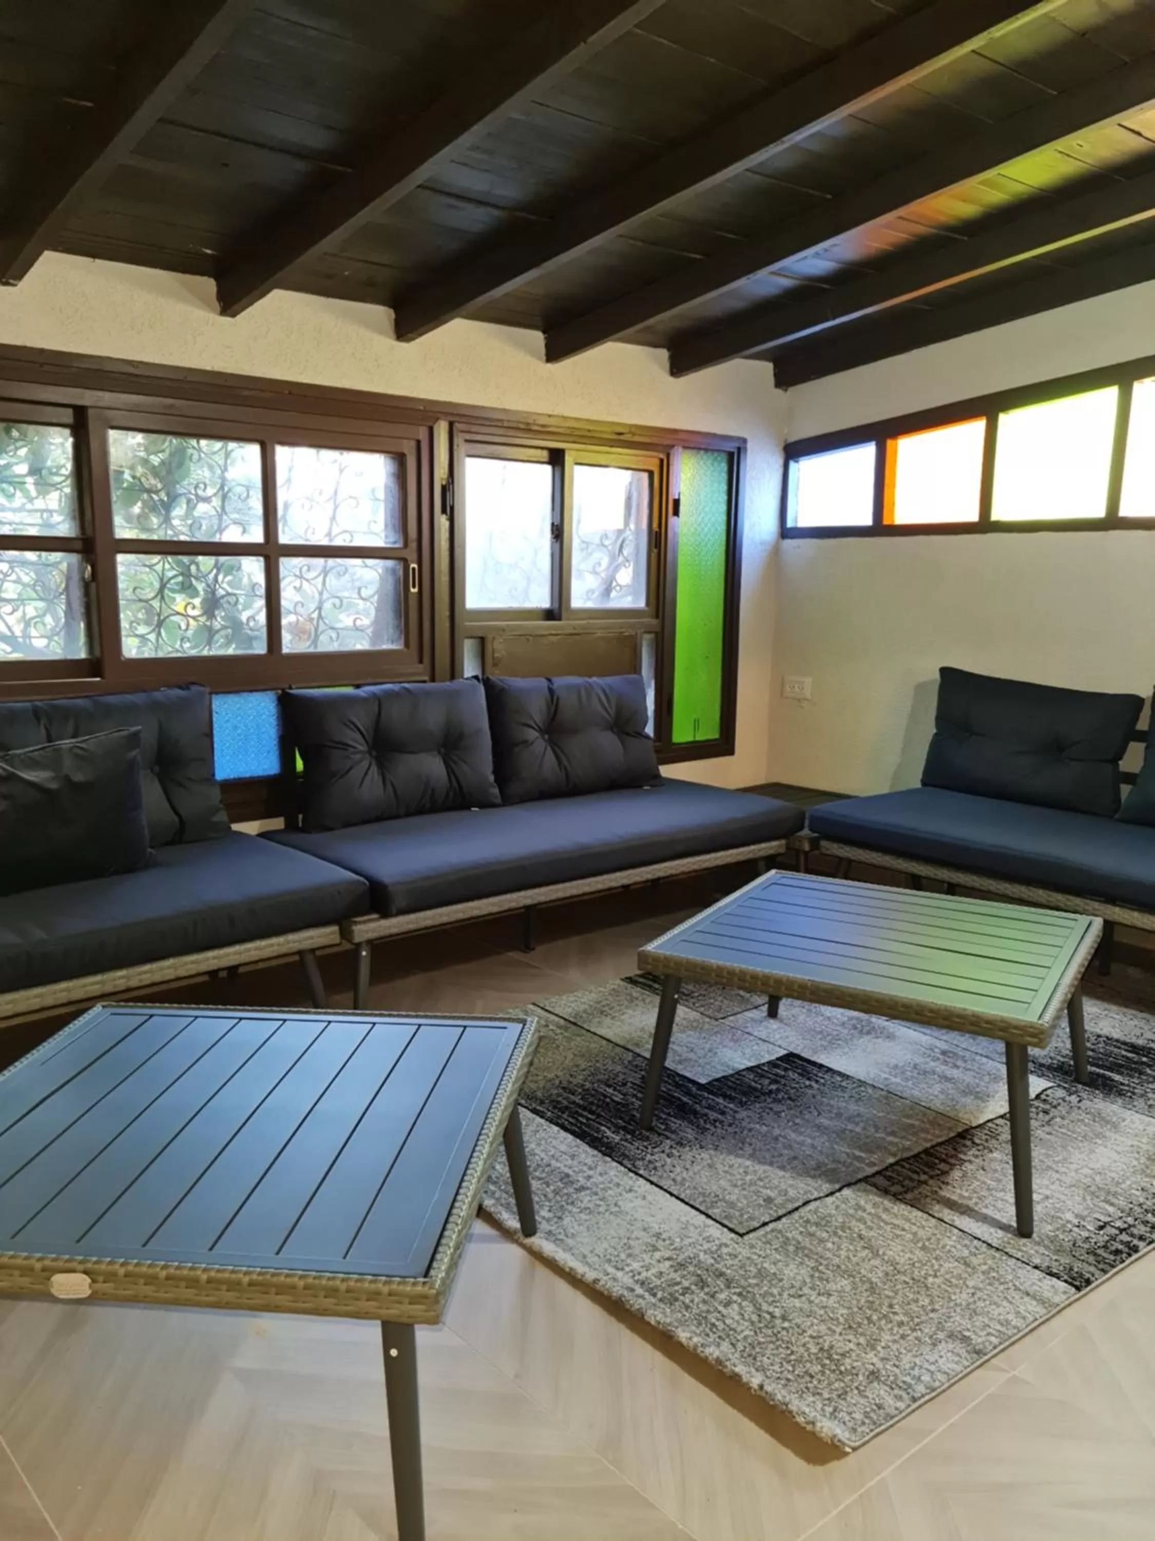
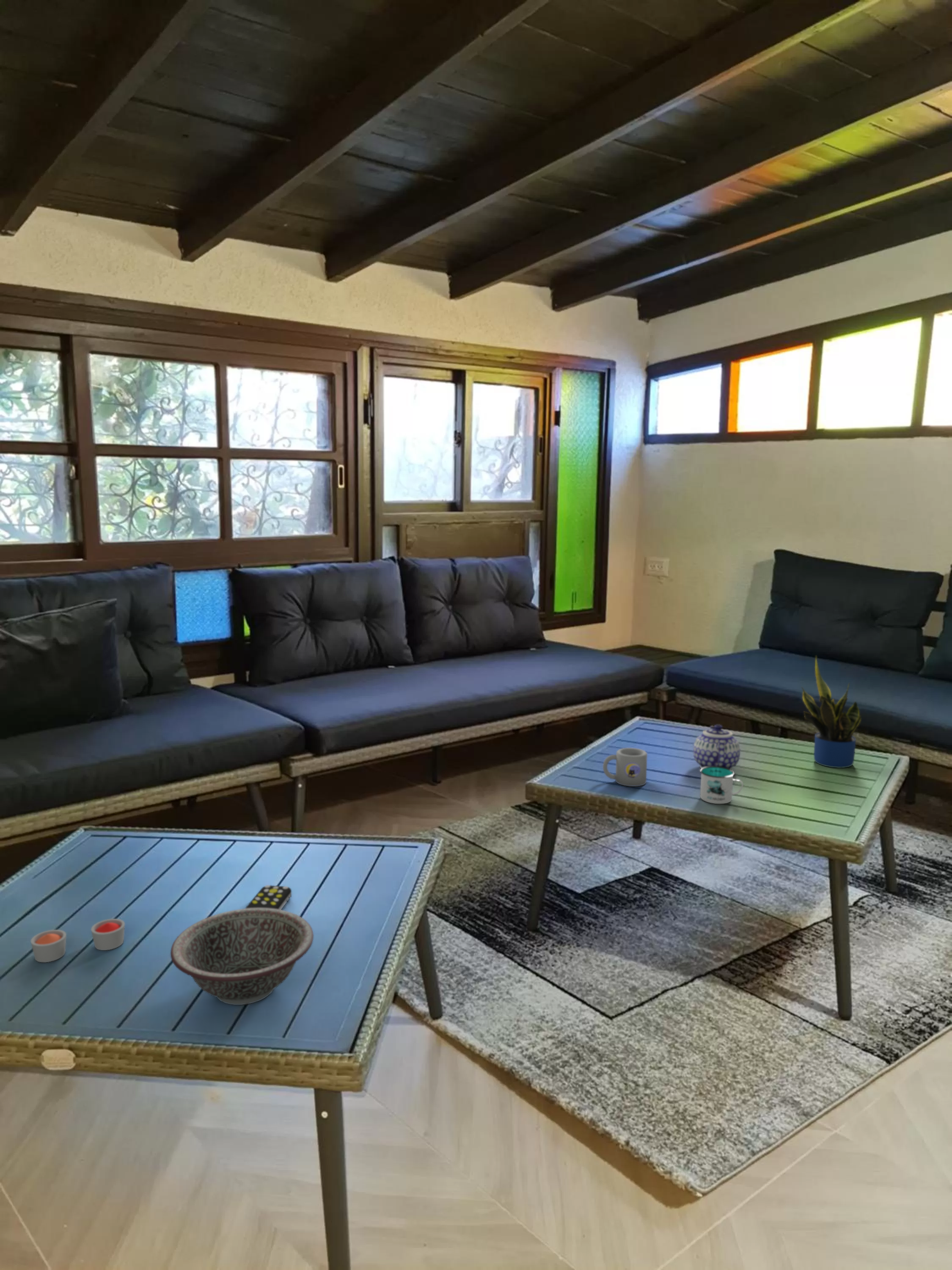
+ teapot (717, 746)
+ mug (625, 766)
+ mug (721, 785)
+ candle (66, 939)
+ decorative bowl (244, 964)
+ remote control (267, 903)
+ potted plant (825, 711)
